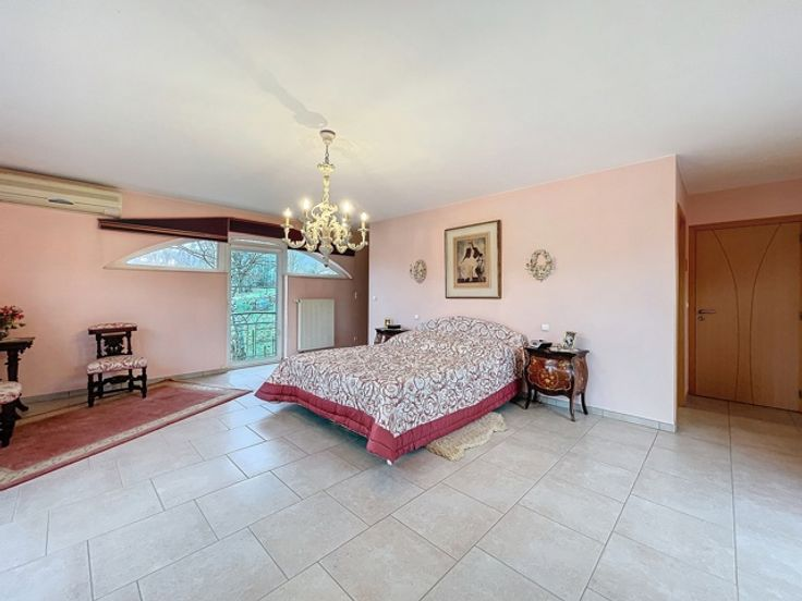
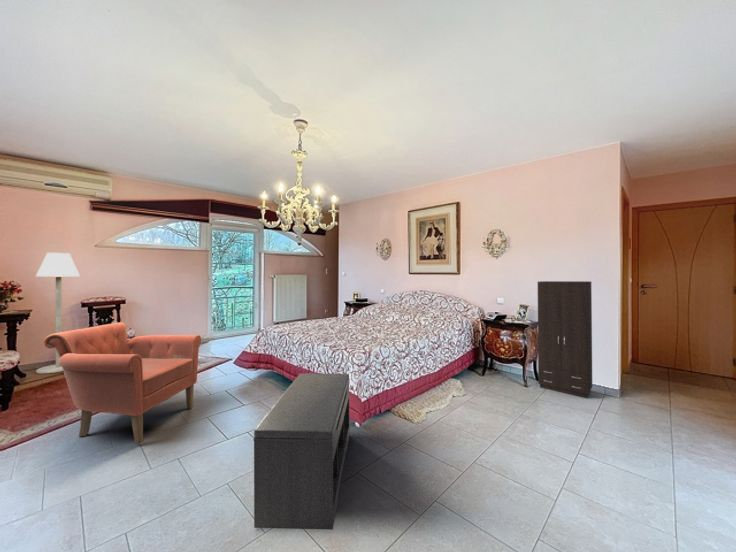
+ bench (312, 433)
+ floor lamp (58, 310)
+ cabinet (564, 335)
+ leather (126, 375)
